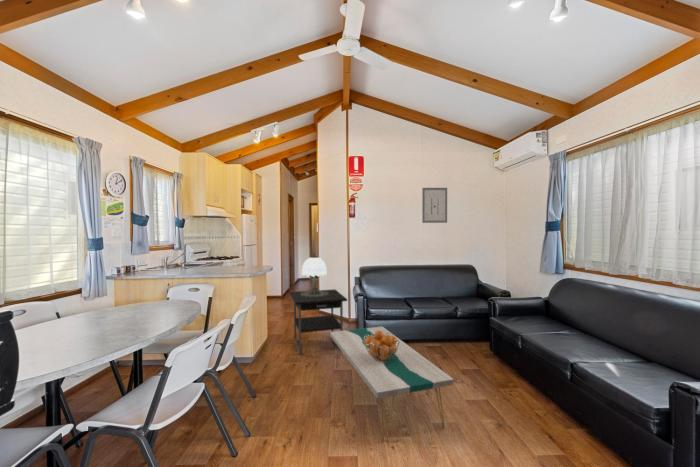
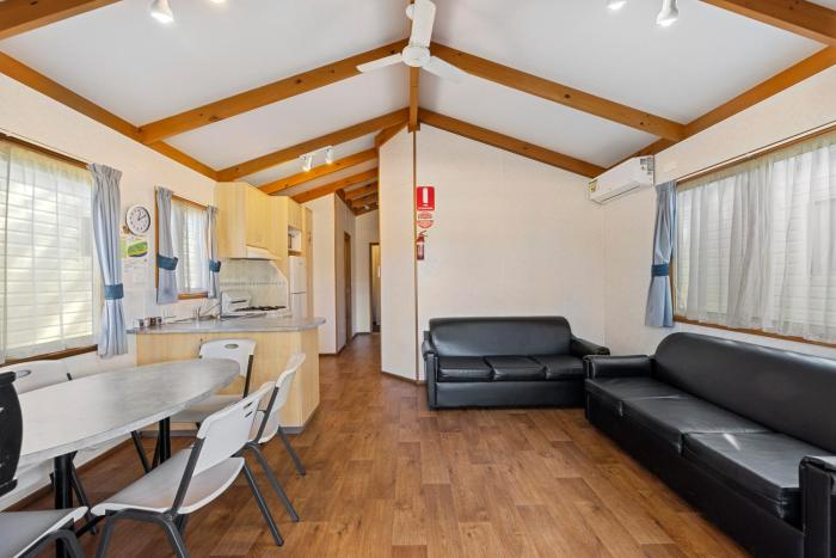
- fruit basket (381, 345)
- coffee table (380, 372)
- nightstand (317, 320)
- table lamp (318, 272)
- wall art (434, 205)
